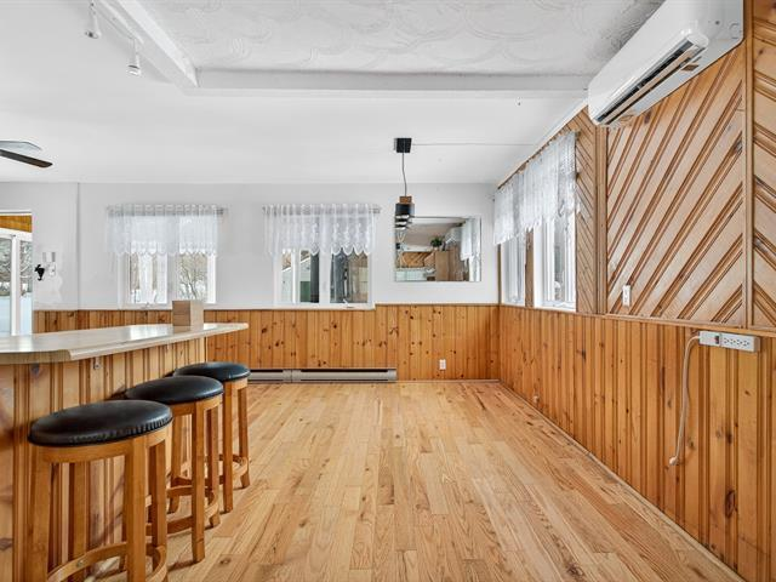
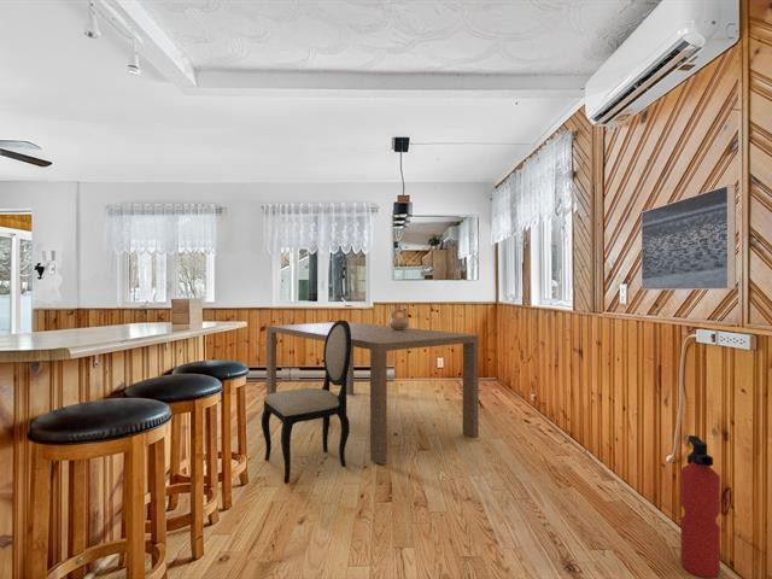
+ dining table (352, 374)
+ ceramic jug (398, 317)
+ dining chair (309, 392)
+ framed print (682, 245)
+ fire extinguisher (697, 503)
